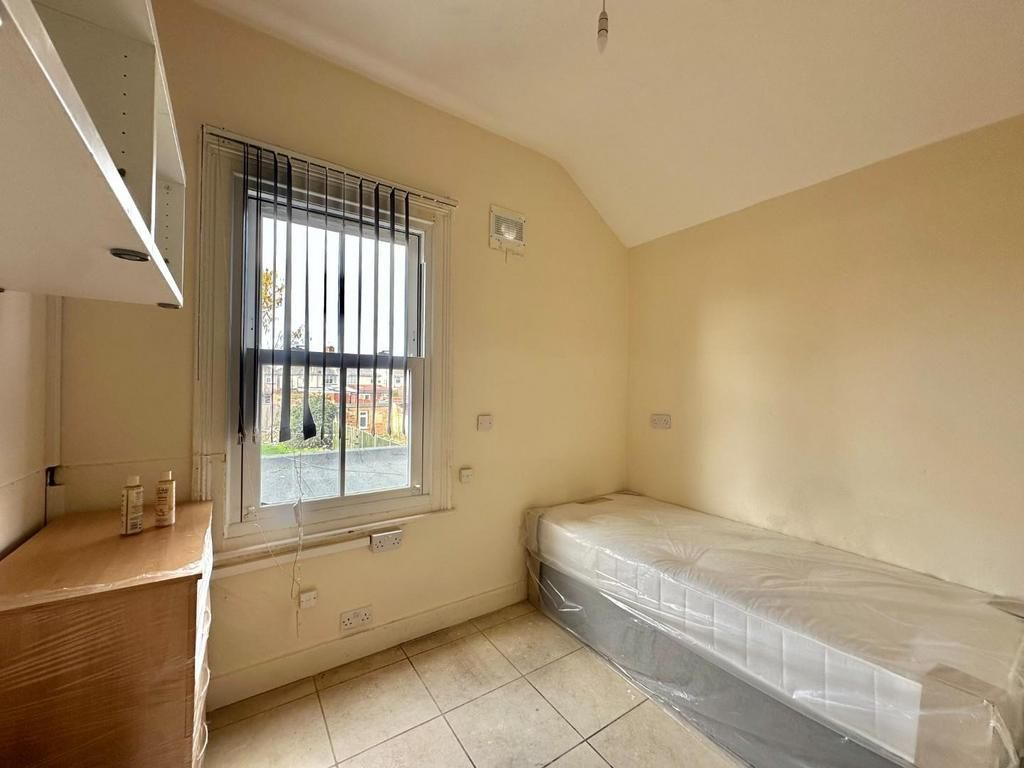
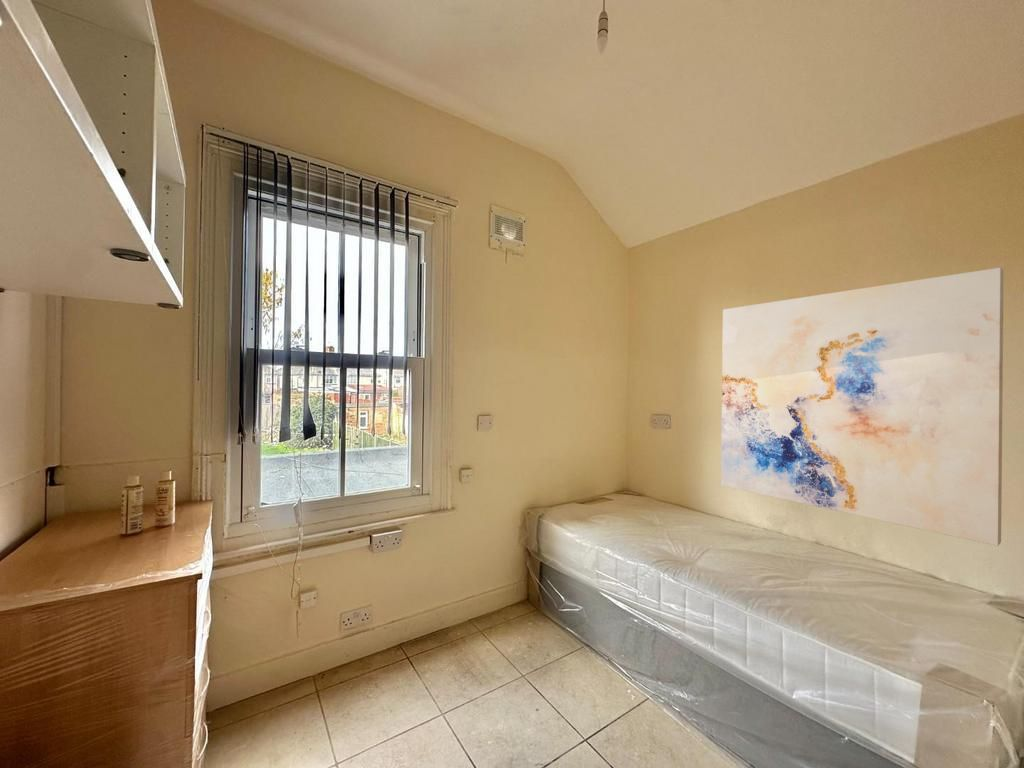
+ wall art (832, 400)
